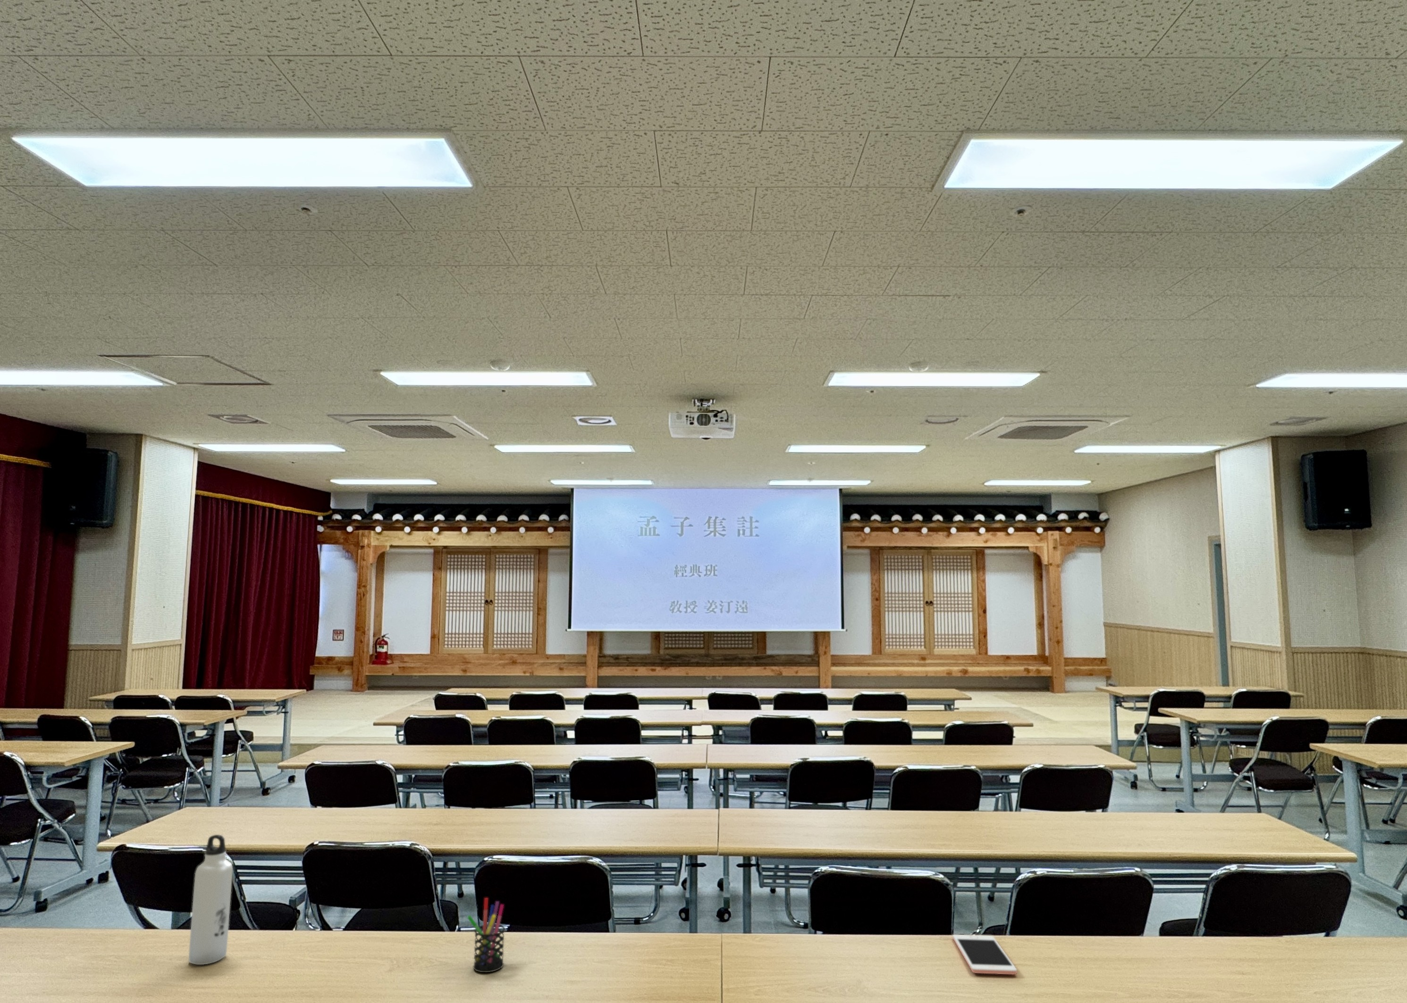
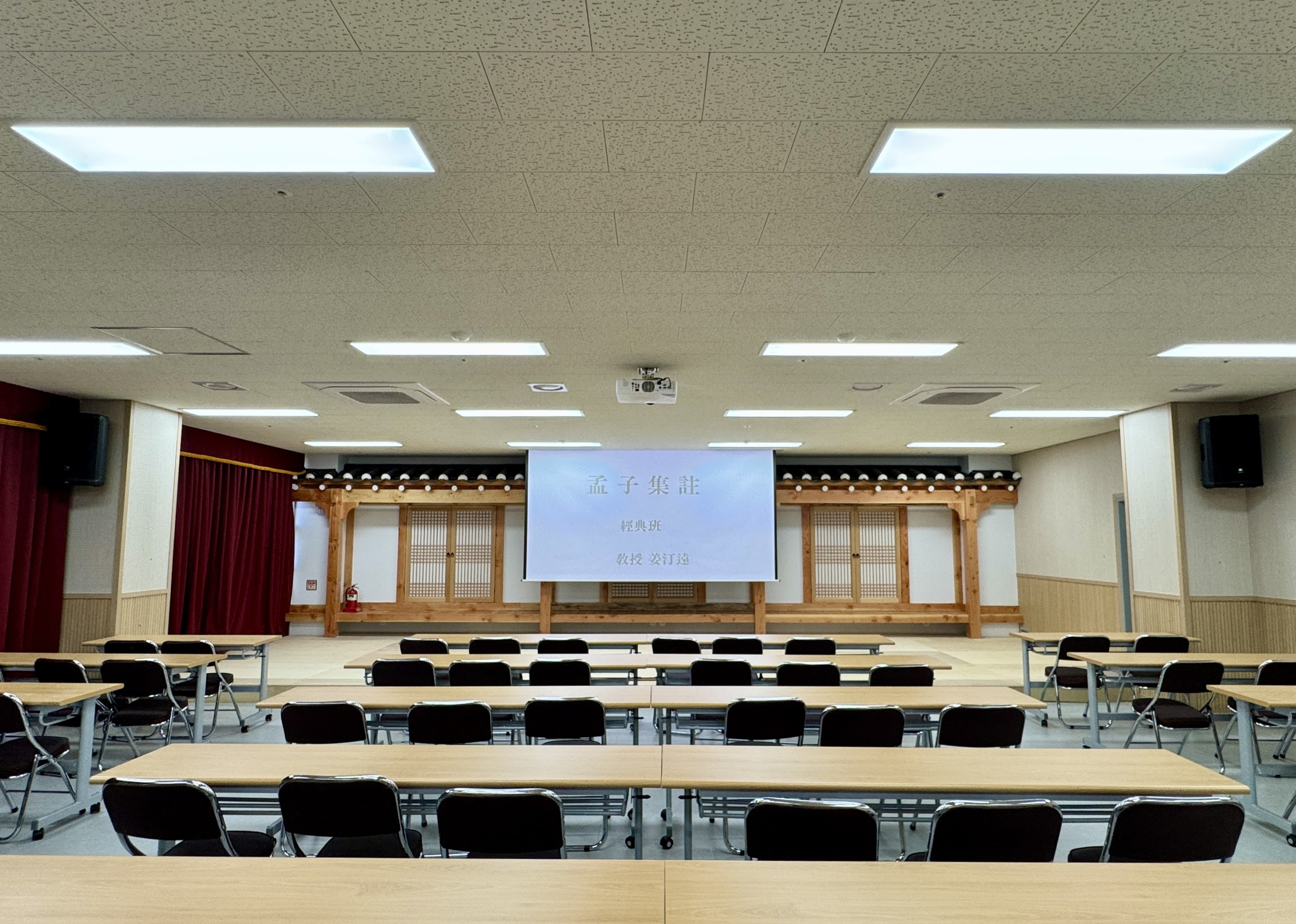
- cell phone (984, 953)
- pen holder (485, 935)
- water bottle (212, 897)
